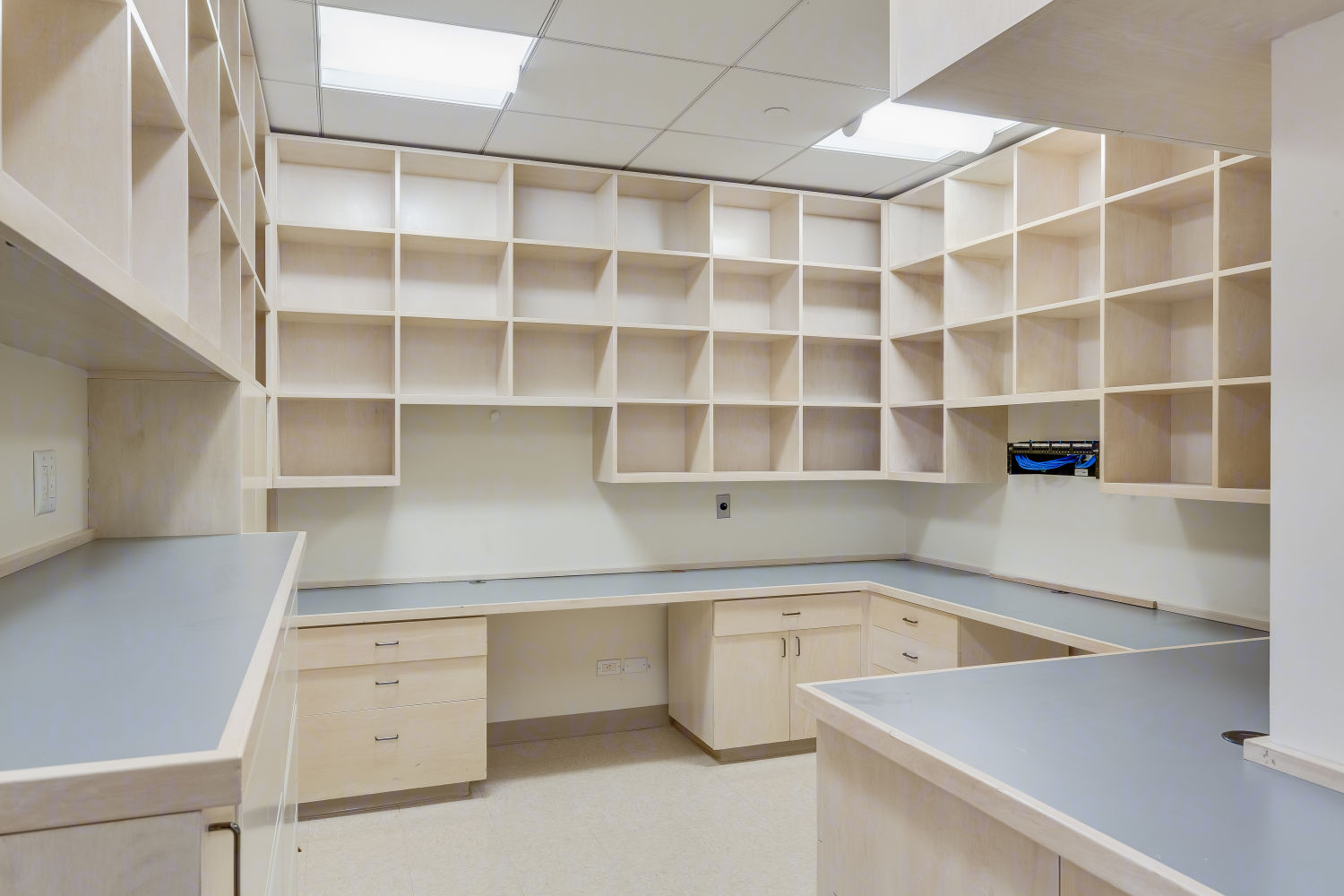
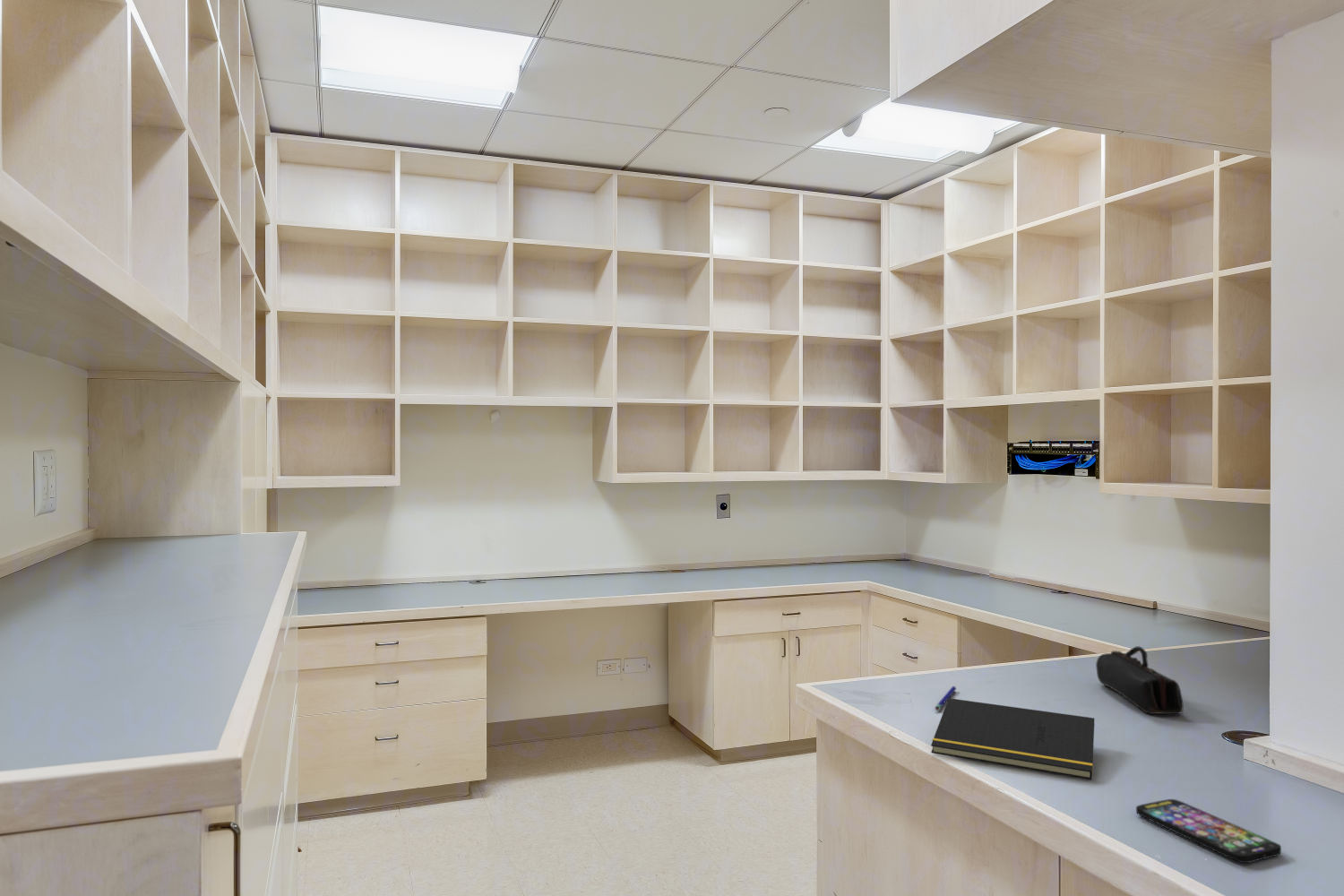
+ pen (945, 698)
+ notepad (1013, 735)
+ smartphone (1204, 829)
+ pencil case (1136, 672)
